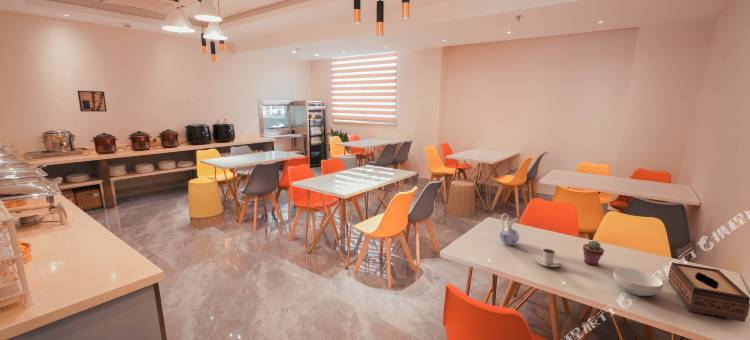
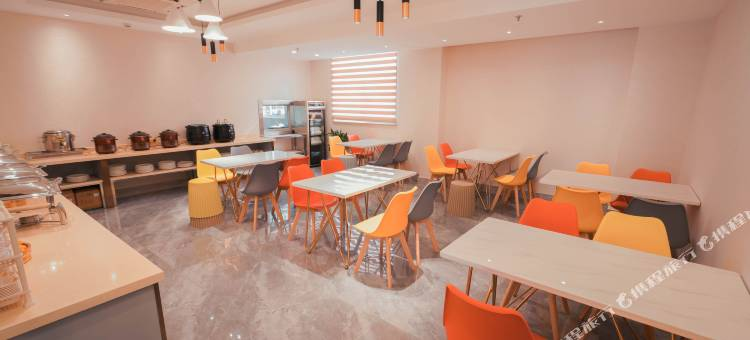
- cappuccino (549, 253)
- tissue box (704, 289)
- potted succulent (592, 251)
- cereal bowl (636, 283)
- wall art (92, 101)
- ceramic pitcher (509, 228)
